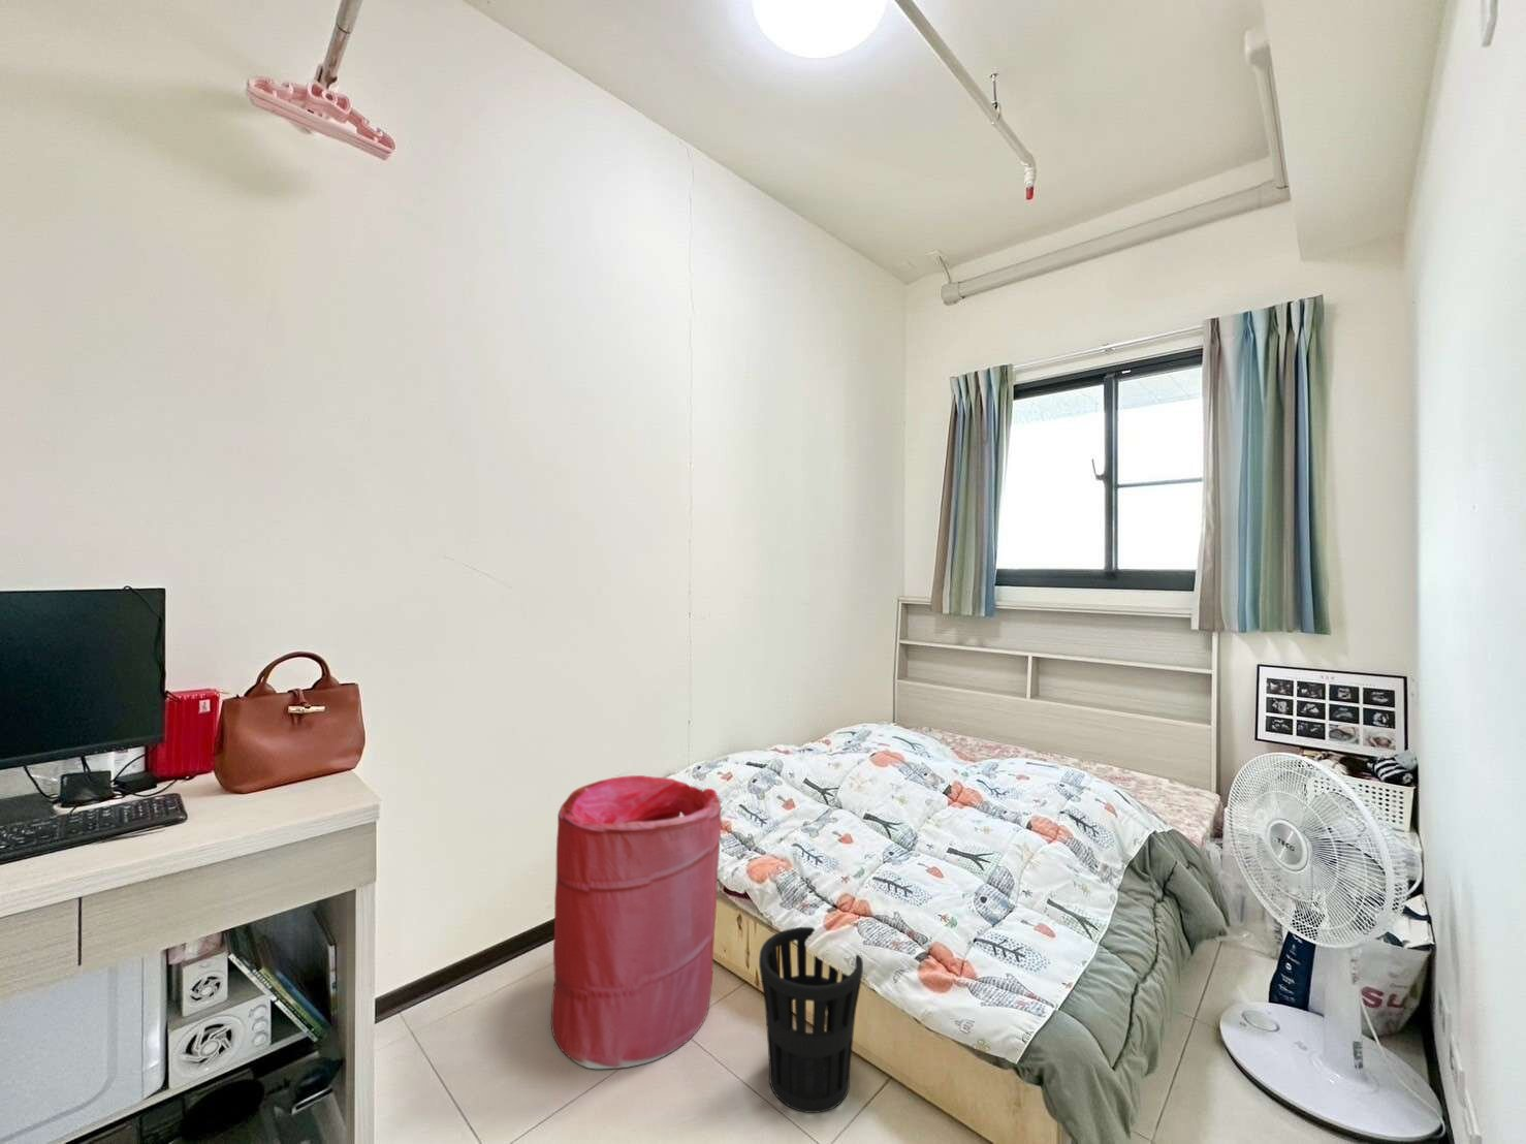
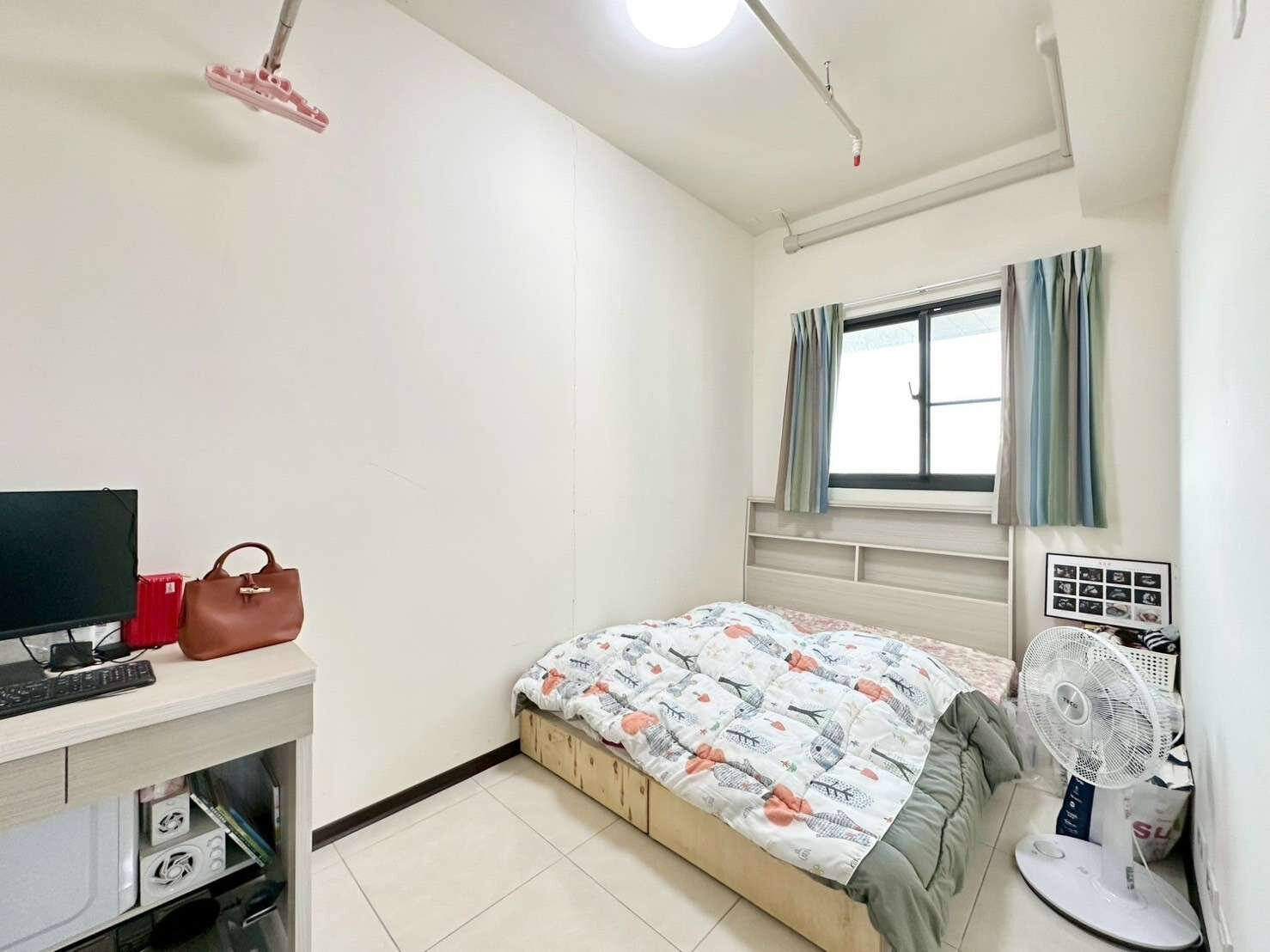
- laundry hamper (639, 899)
- wastebasket (812, 1015)
